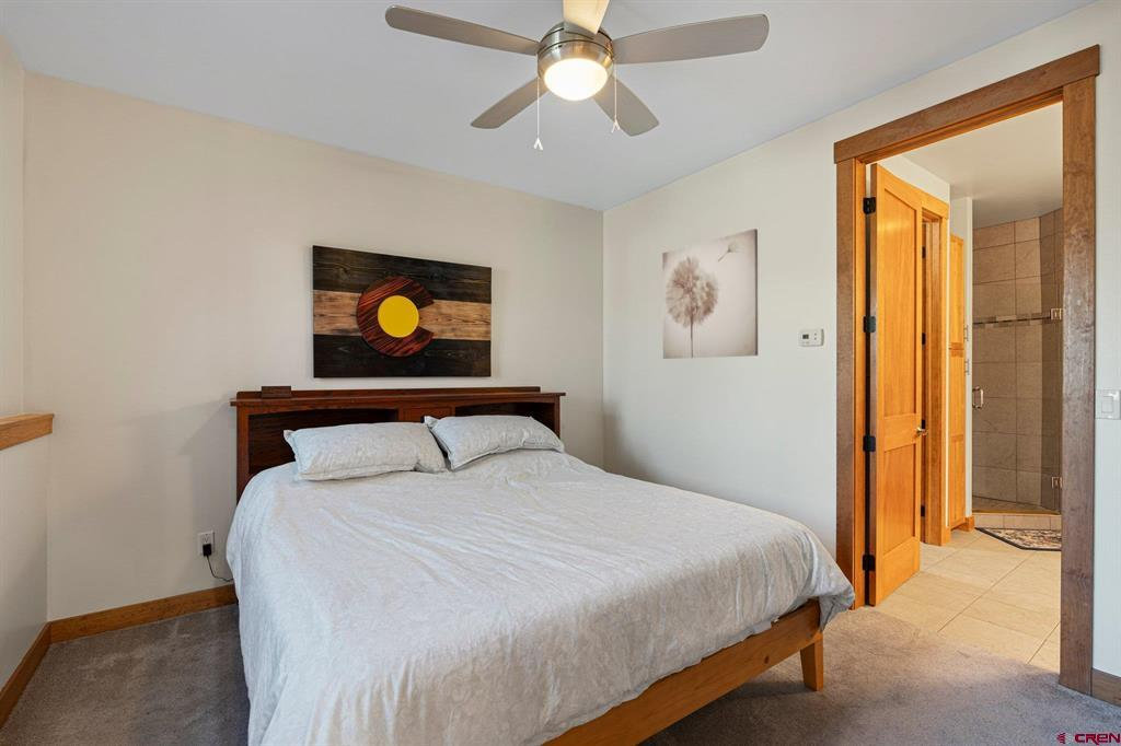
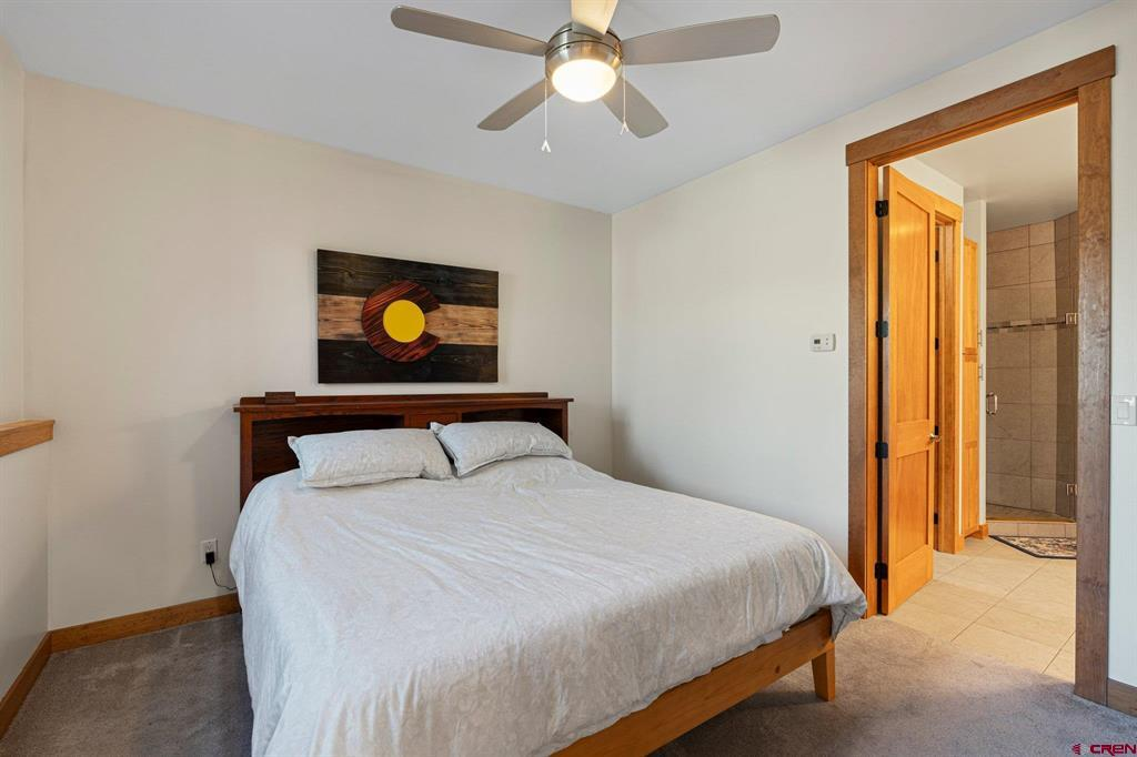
- wall art (705, 300)
